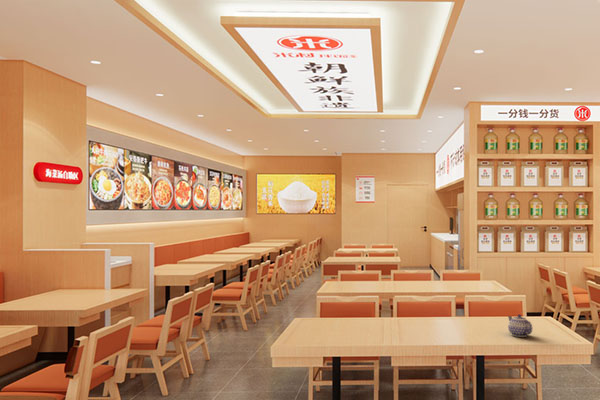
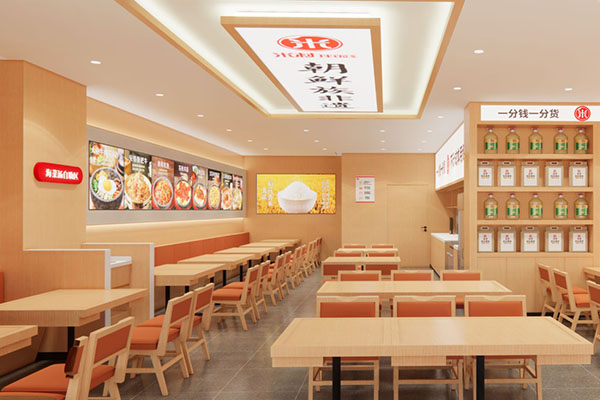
- teapot (519, 324)
